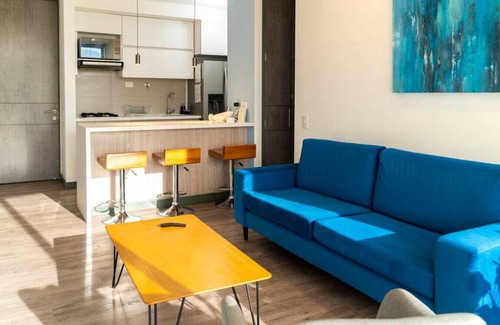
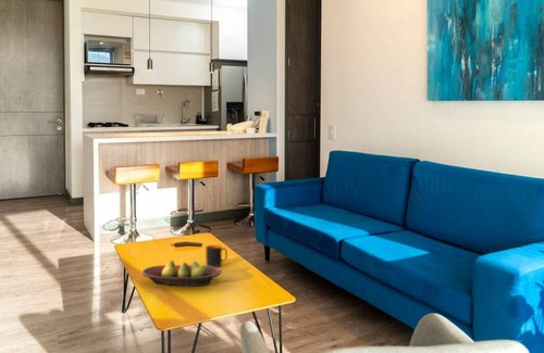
+ mug (217, 255)
+ fruit bowl (182, 272)
